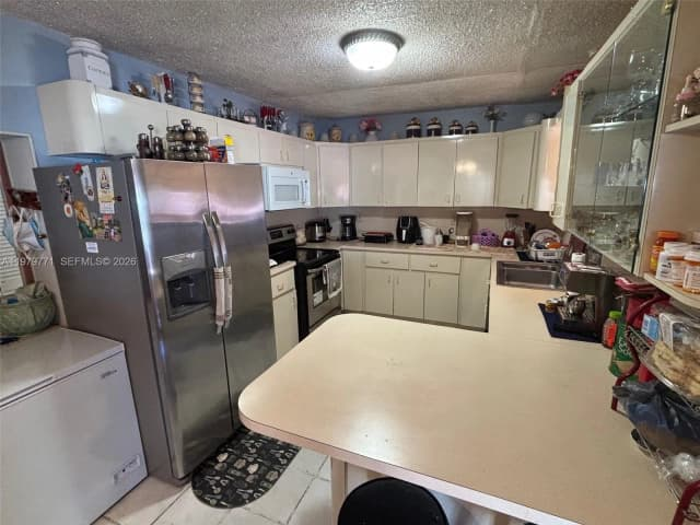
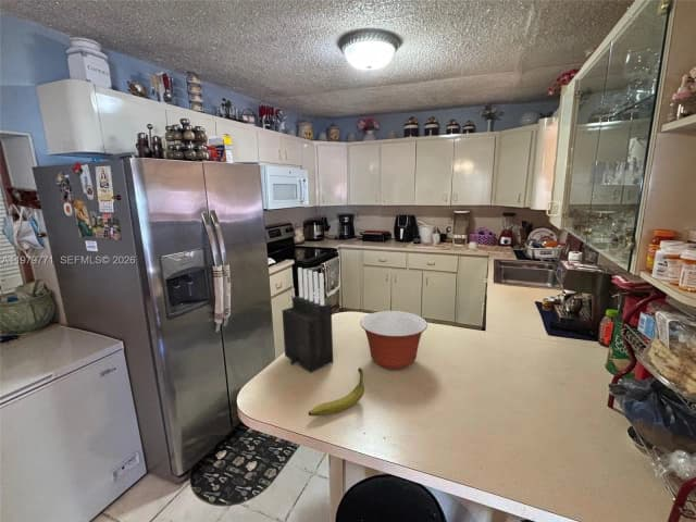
+ mixing bowl (393, 341)
+ knife block (303, 318)
+ banana (338, 399)
